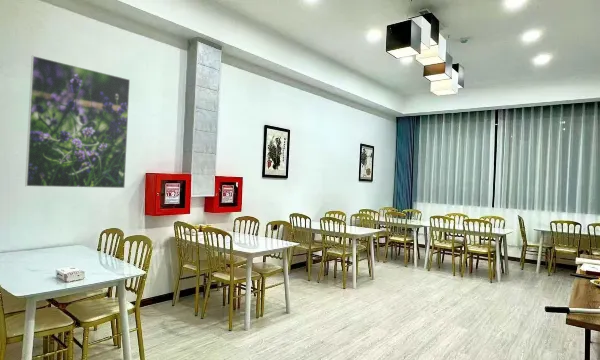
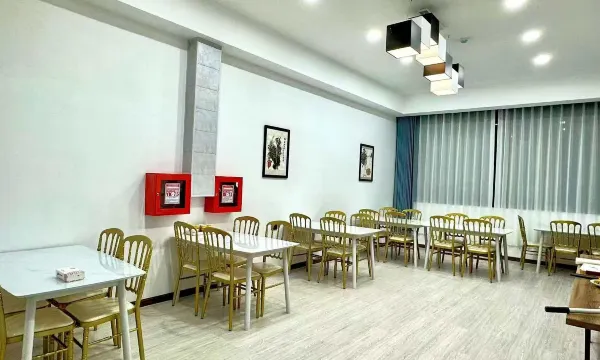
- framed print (82, 128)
